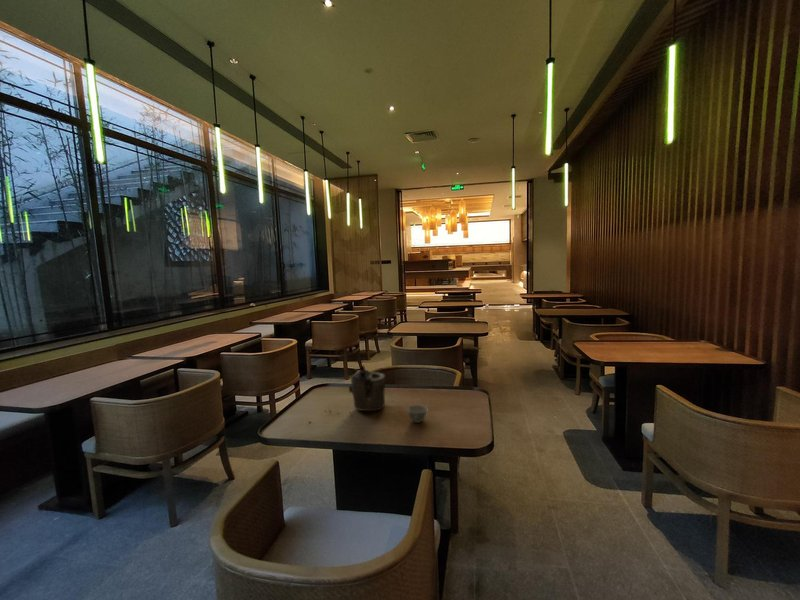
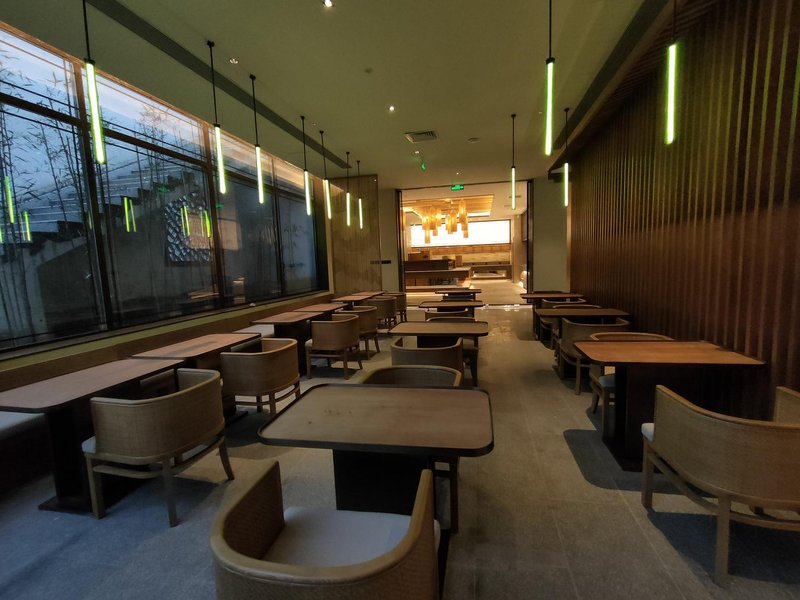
- teapot (367, 387)
- teacup (417, 415)
